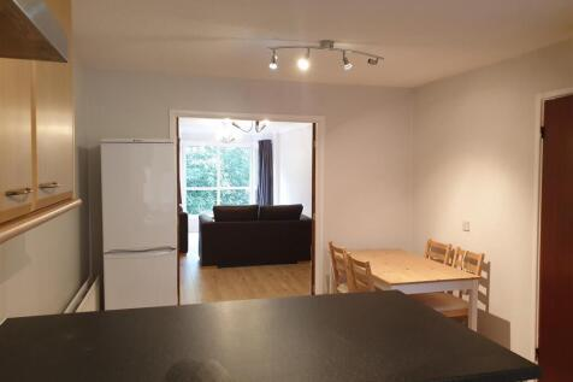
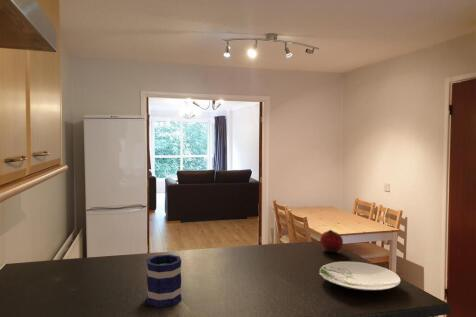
+ plate (358, 279)
+ fruit (331, 240)
+ mug (166, 276)
